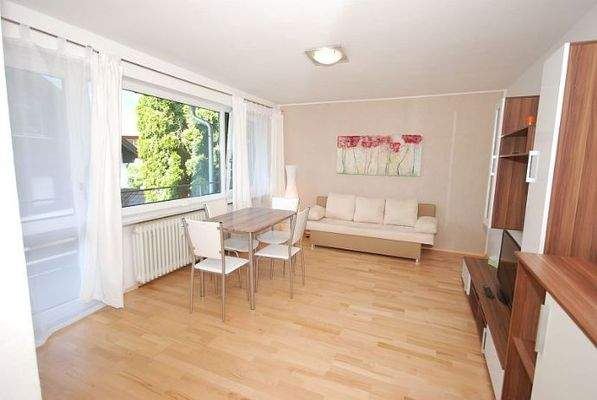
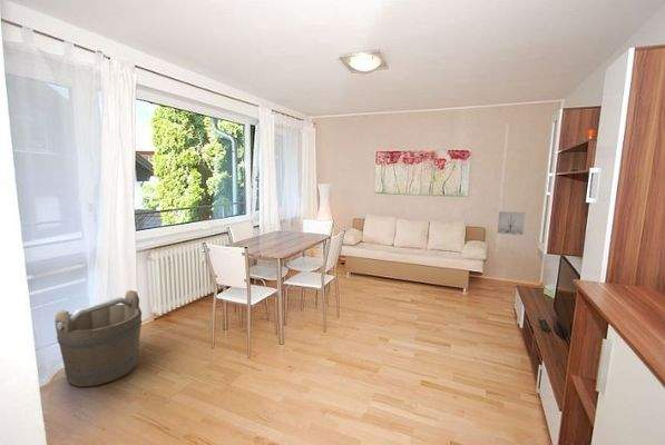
+ bucket (101, 335)
+ wall art (510, 222)
